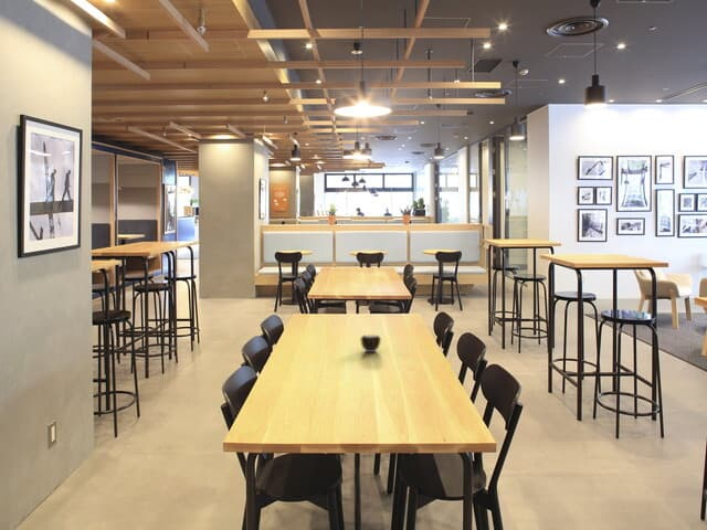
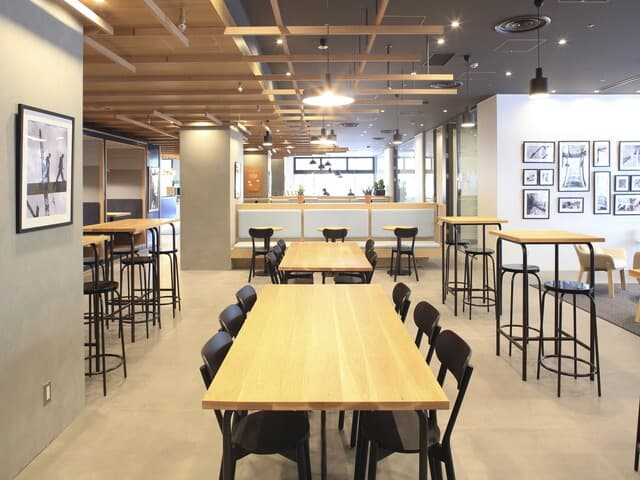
- candle (370, 341)
